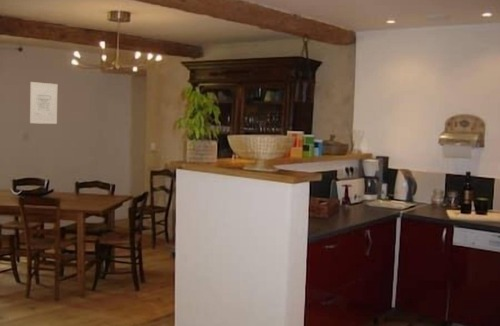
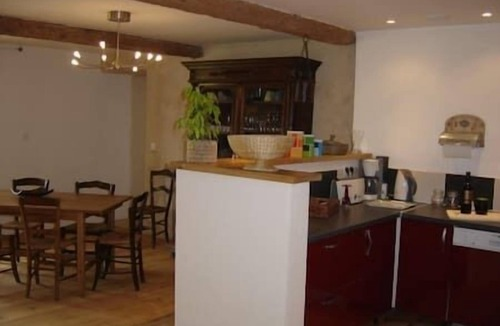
- wall art (43, 103)
